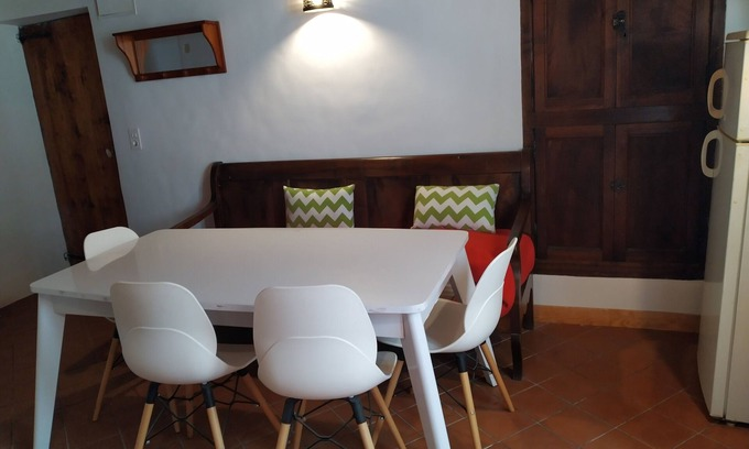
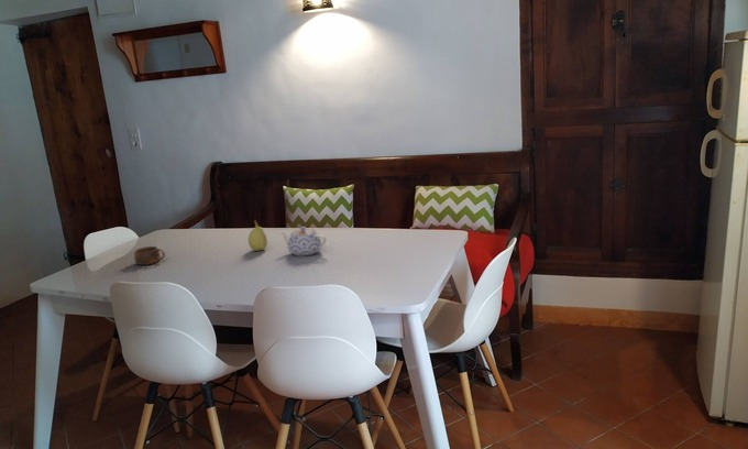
+ teapot (302, 240)
+ cup (150, 255)
+ fruit (256, 234)
